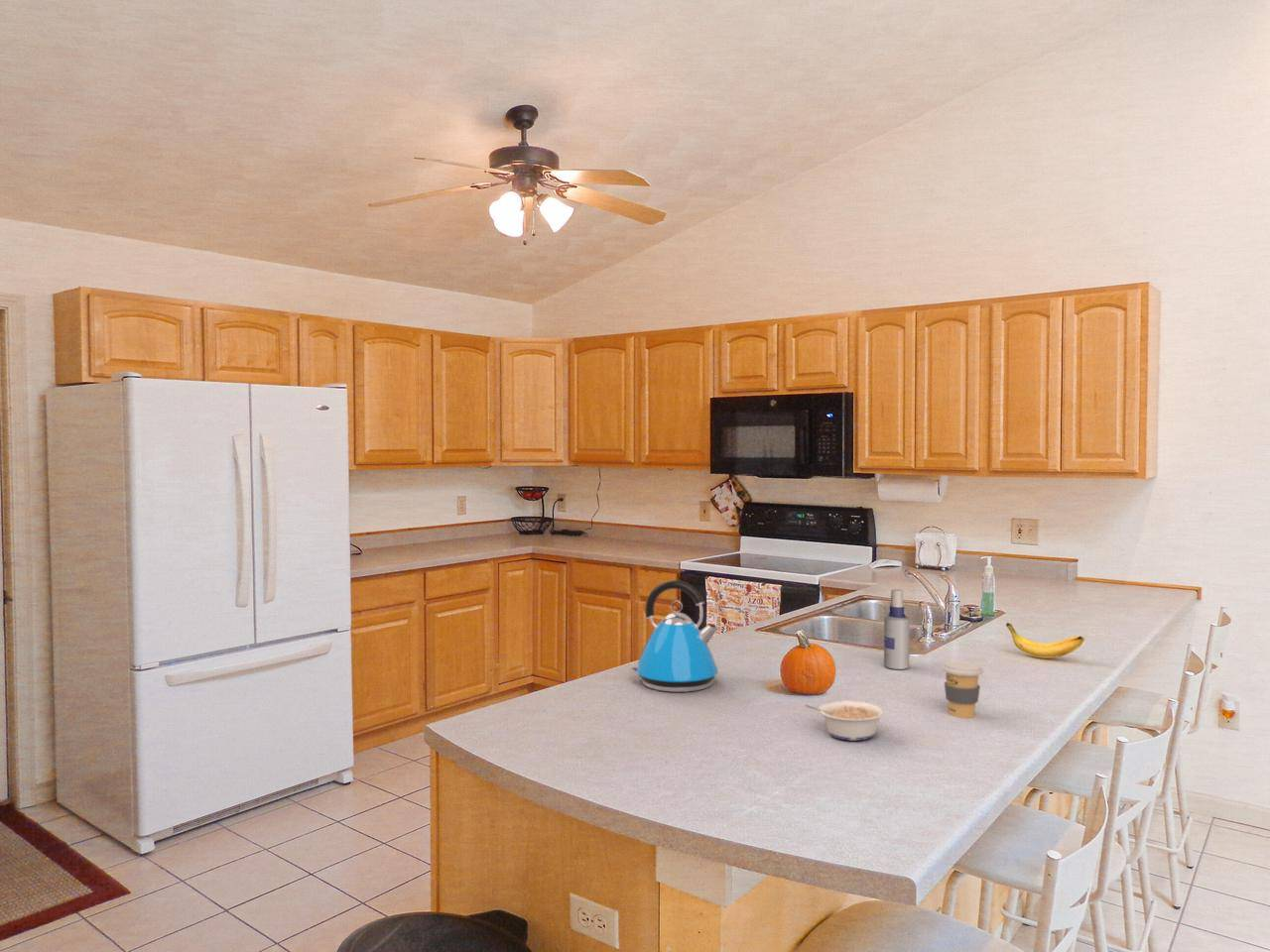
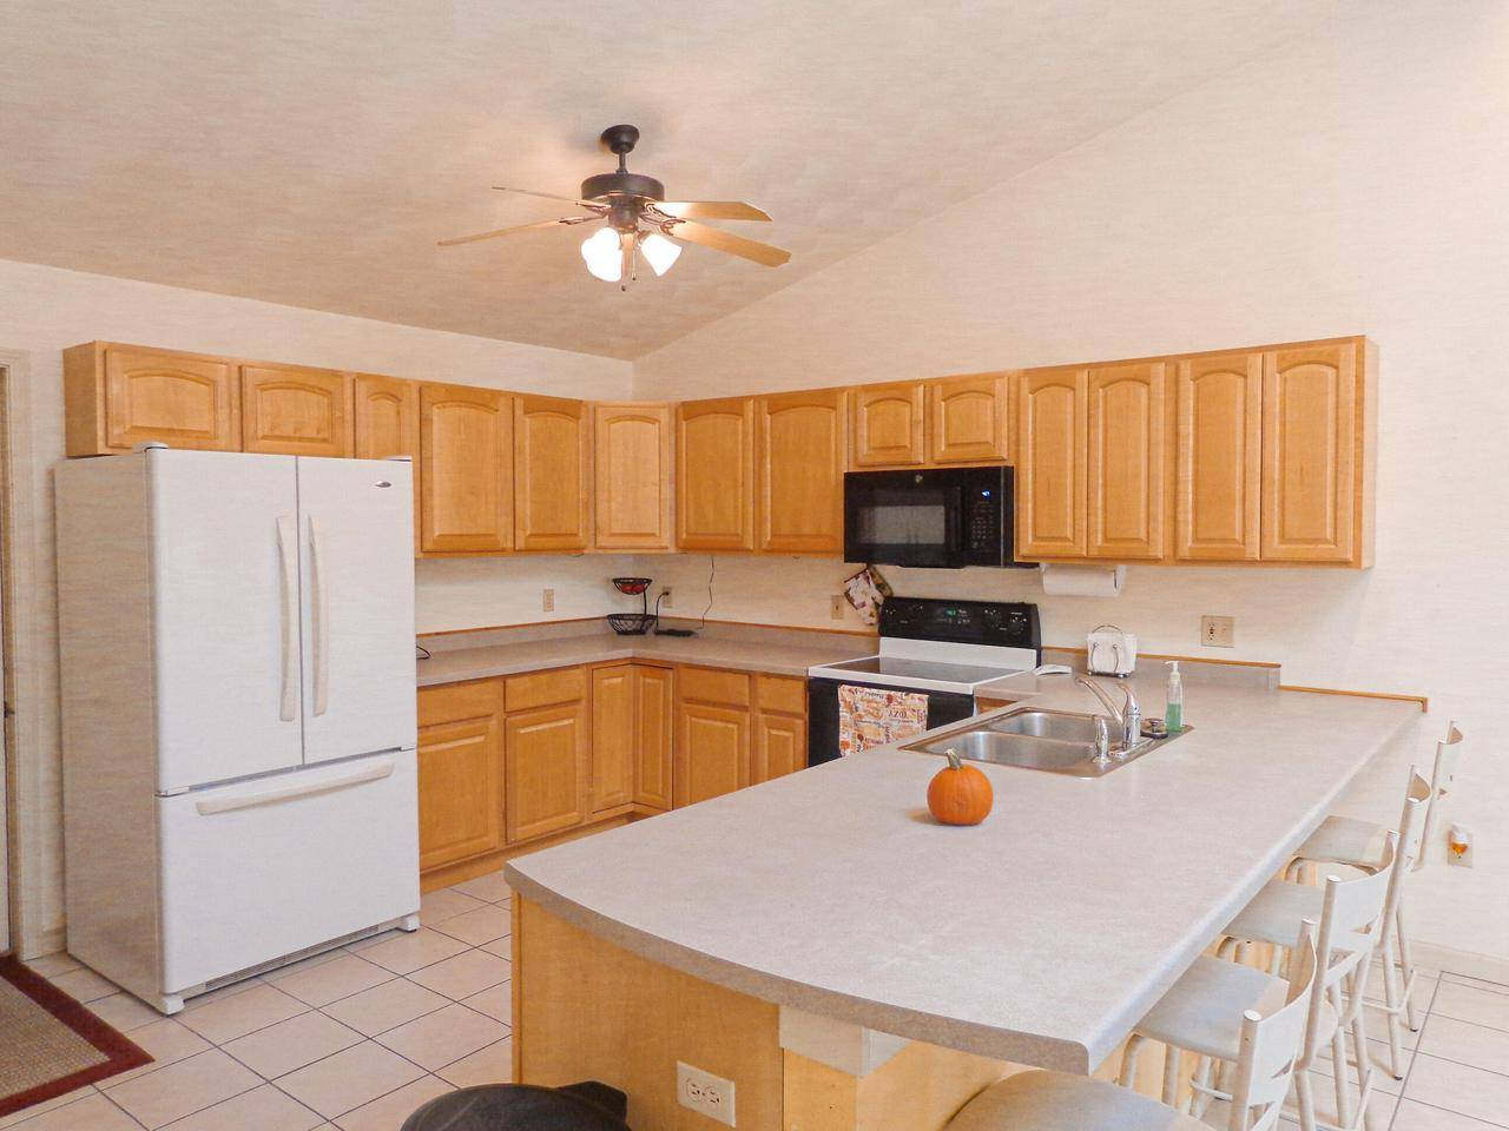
- coffee cup (961, 690)
- banana (1044, 644)
- legume (849, 719)
- spray bottle (896, 628)
- kettle (674, 631)
